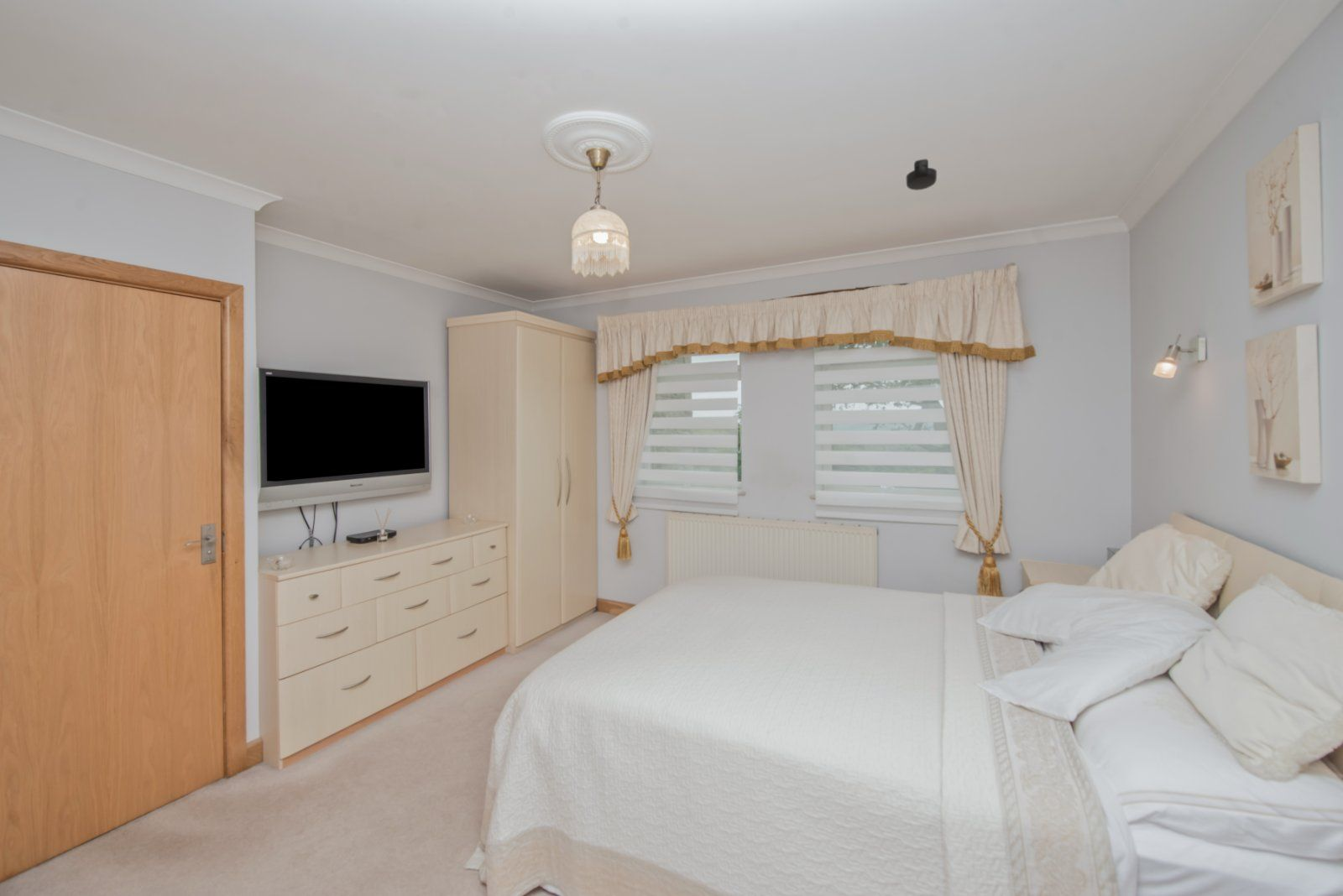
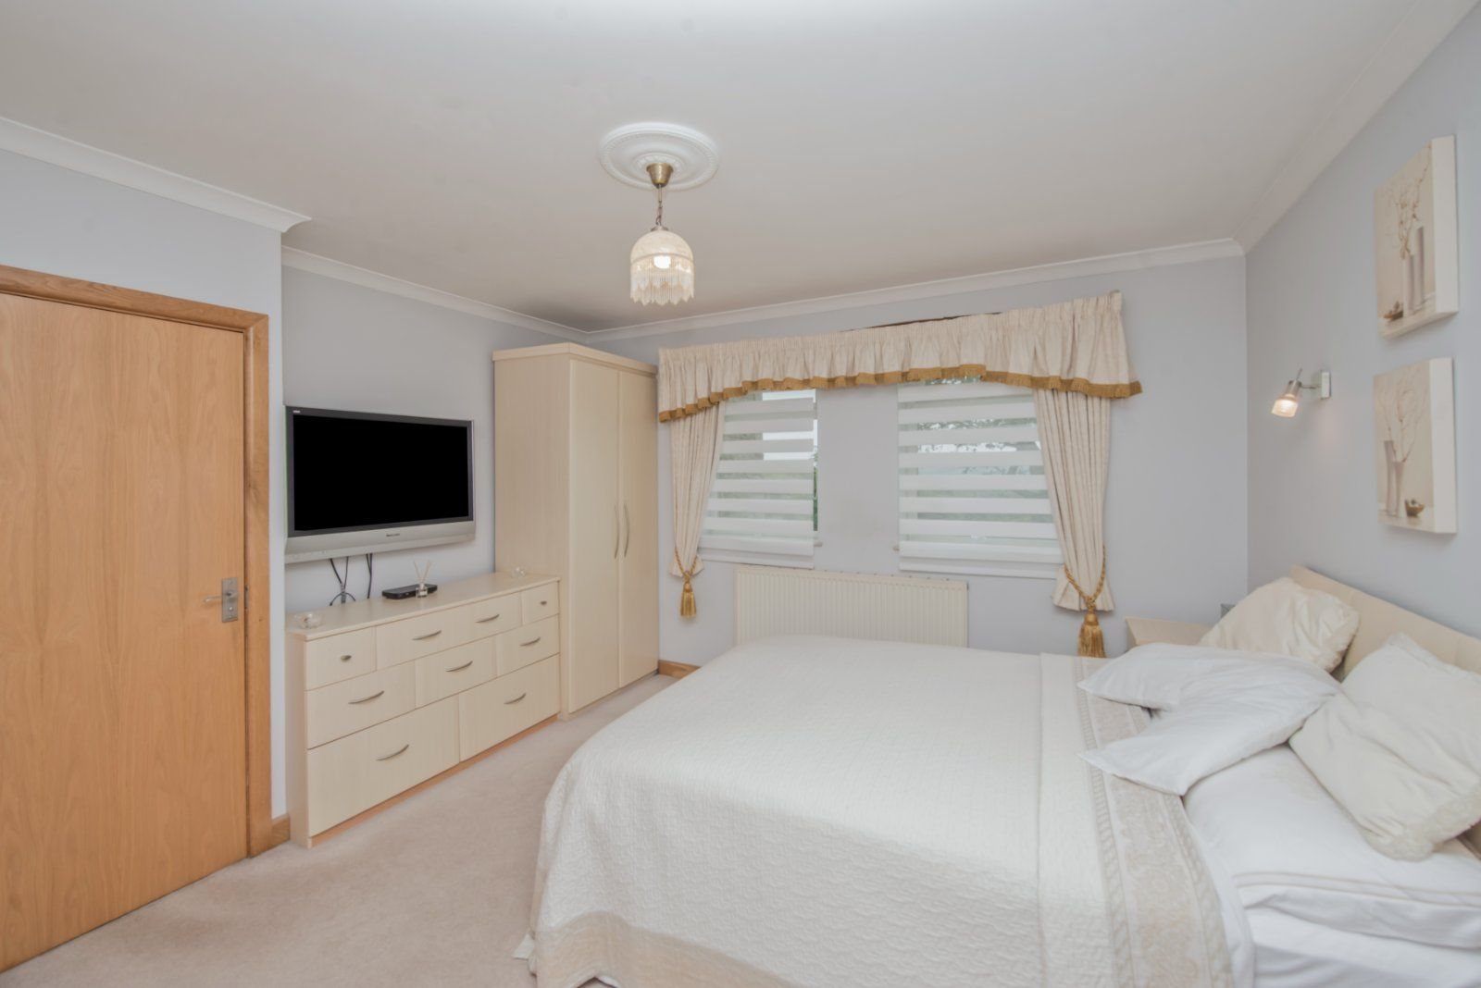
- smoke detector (921, 174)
